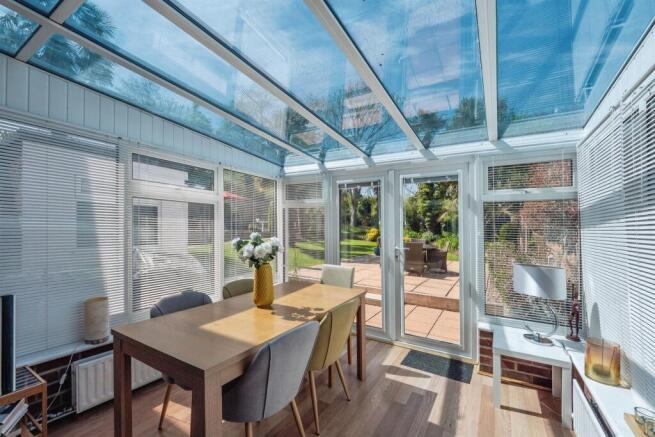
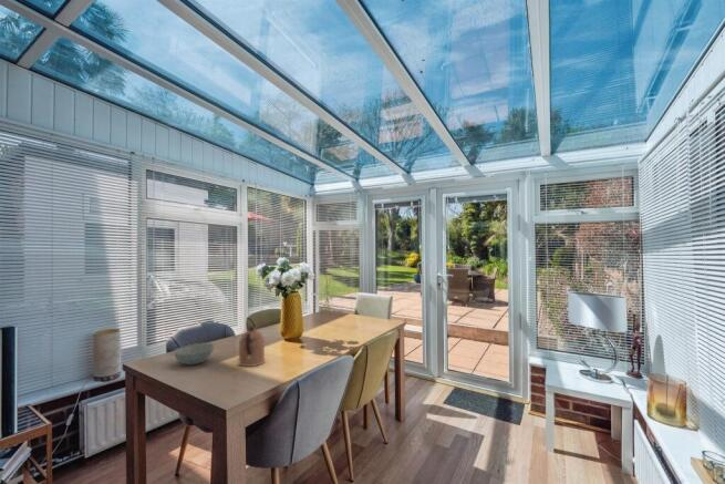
+ coffeepot (251, 343)
+ bowl (194, 354)
